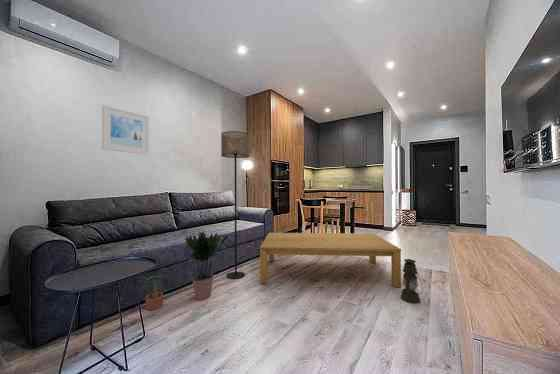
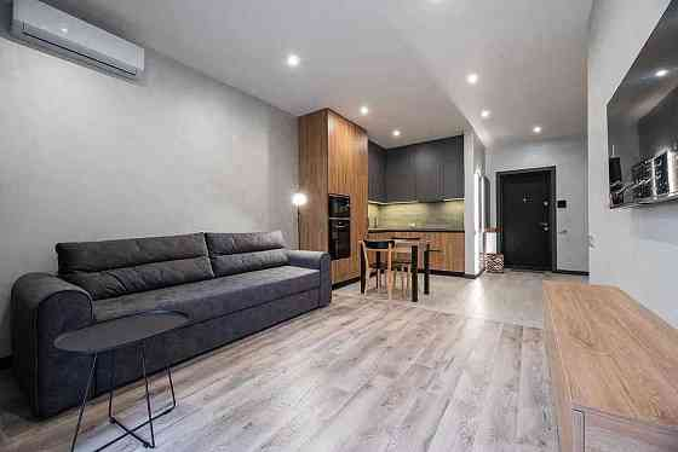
- potted plant (202, 261)
- floor lamp (235, 204)
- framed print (127, 131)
- coffee table (324, 254)
- potted plant (154, 290)
- lantern (411, 279)
